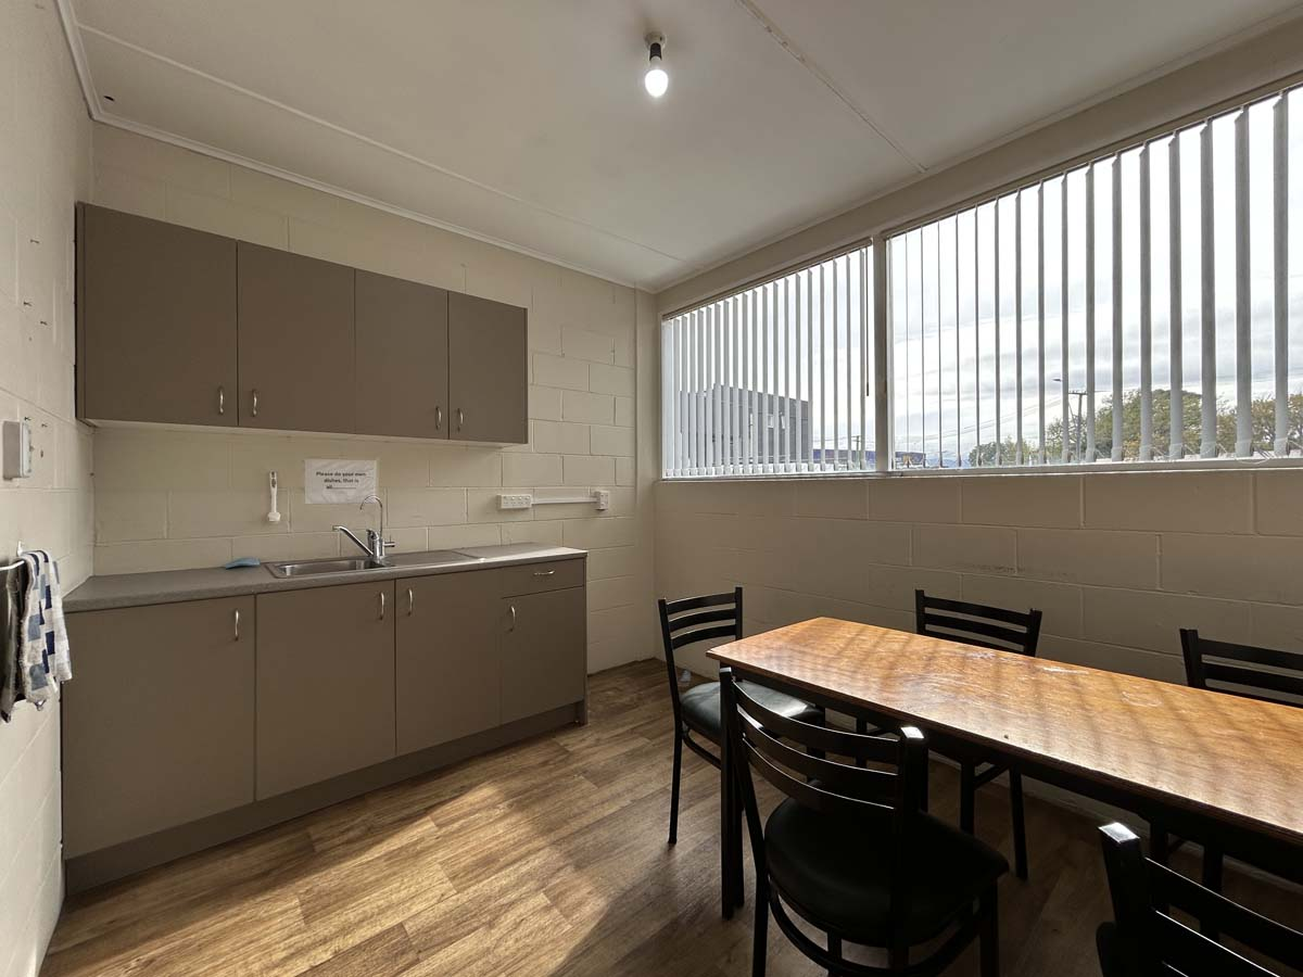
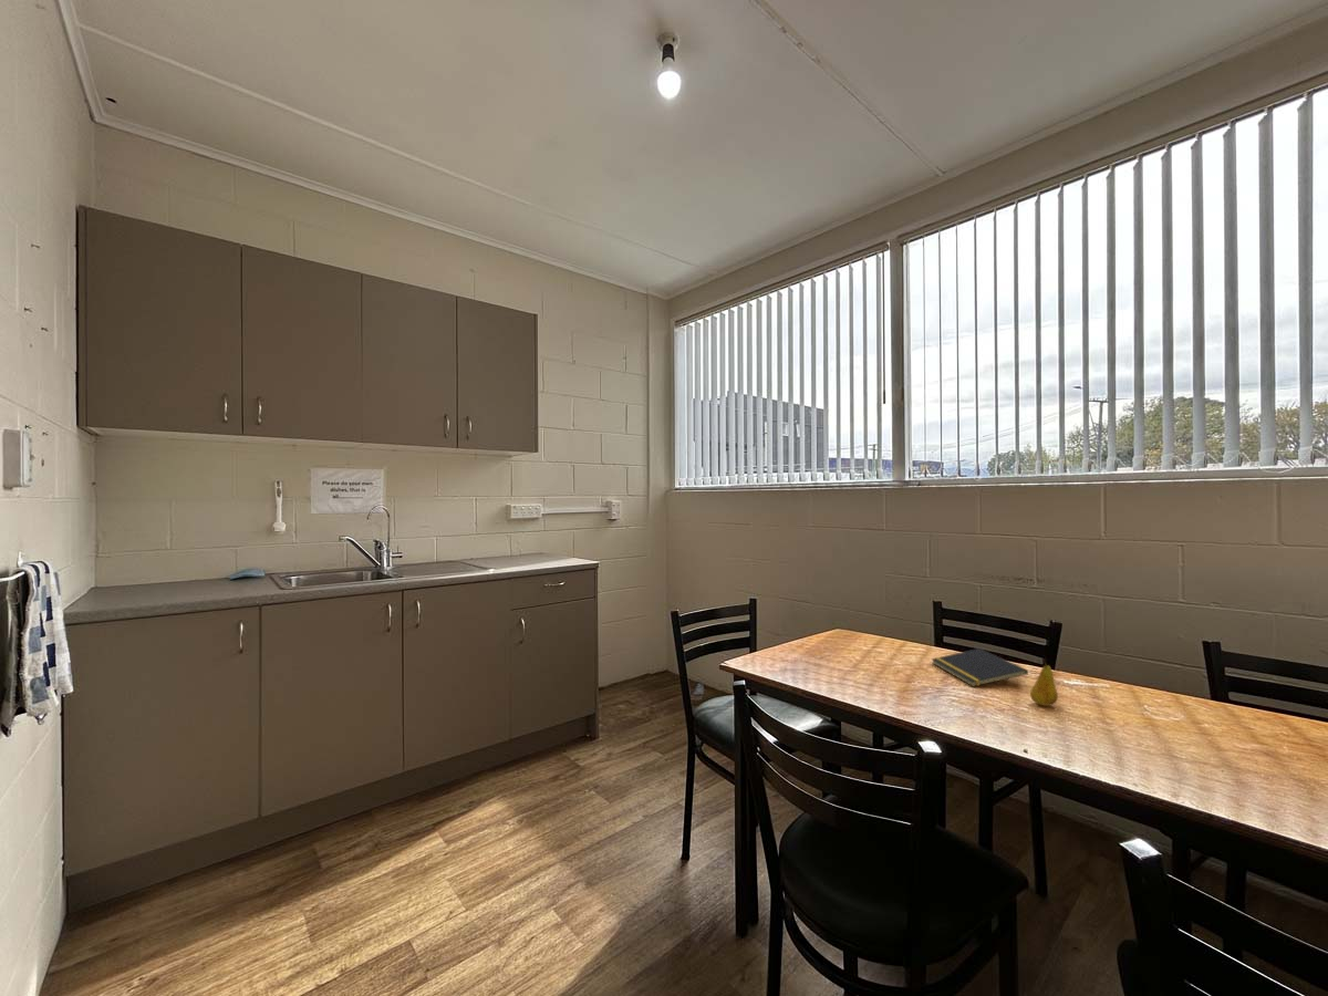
+ fruit (1044, 681)
+ notepad (976, 665)
